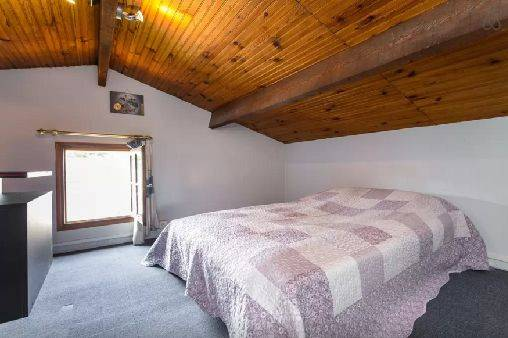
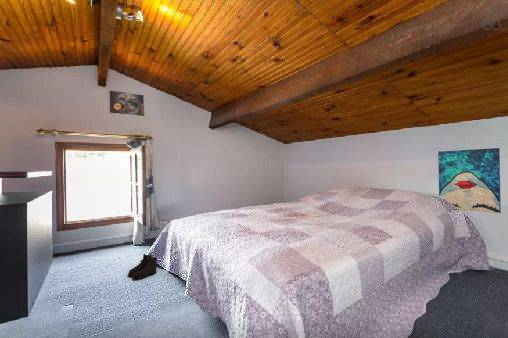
+ boots (142, 265)
+ wall art (467, 180)
